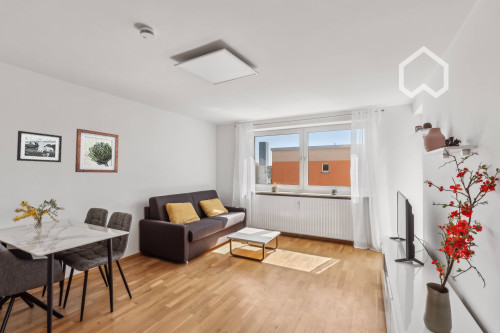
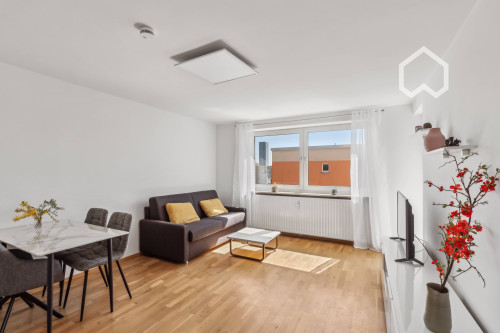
- picture frame (40, 147)
- wall art (98, 152)
